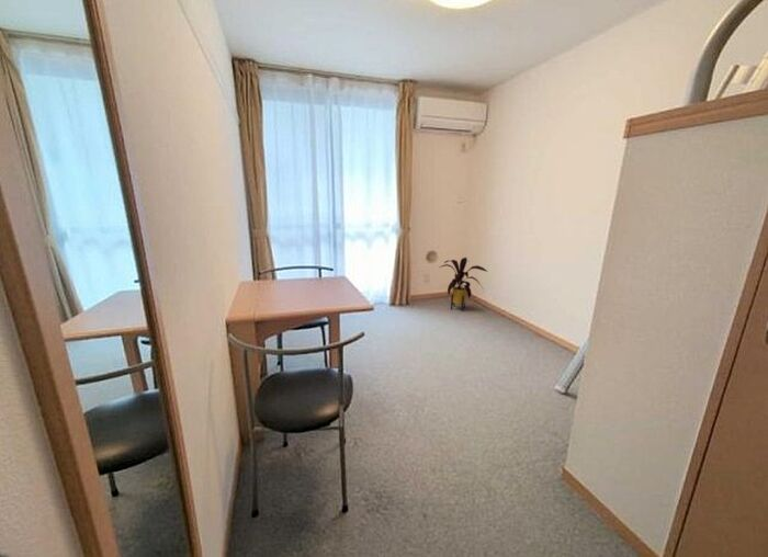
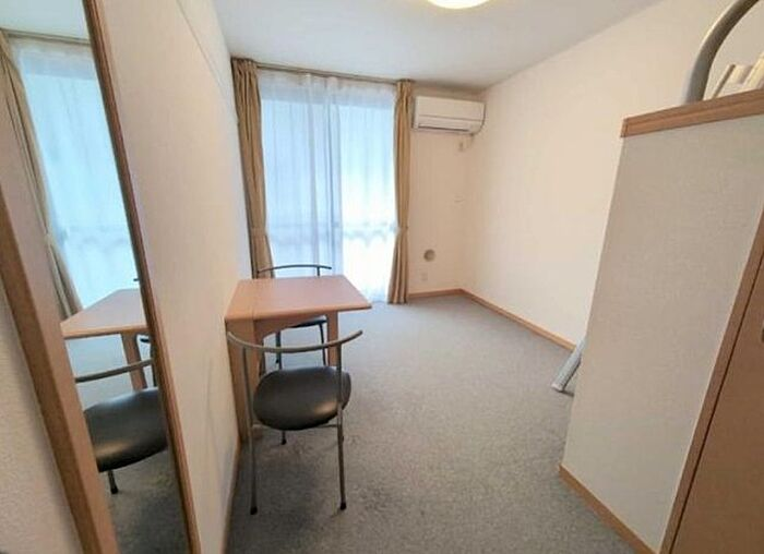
- house plant (458, 284)
